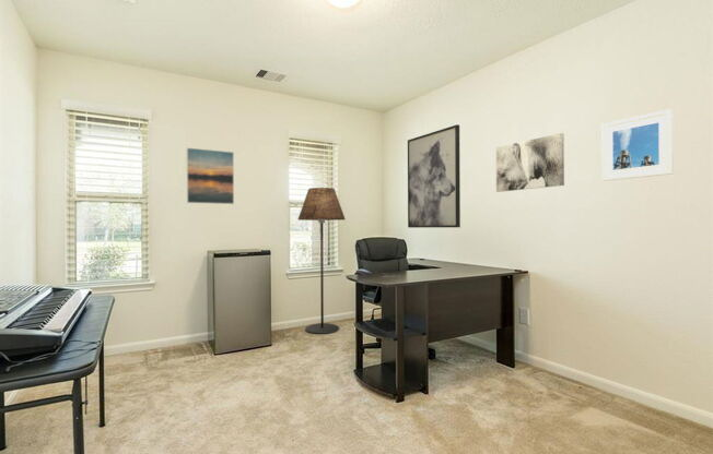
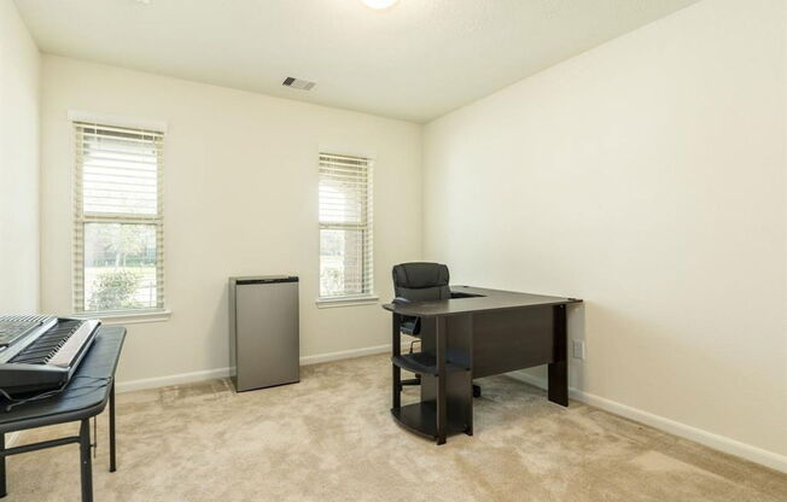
- wall art (431, 180)
- floor lamp (322, 259)
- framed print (210, 177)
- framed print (634, 147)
- wall art (527, 165)
